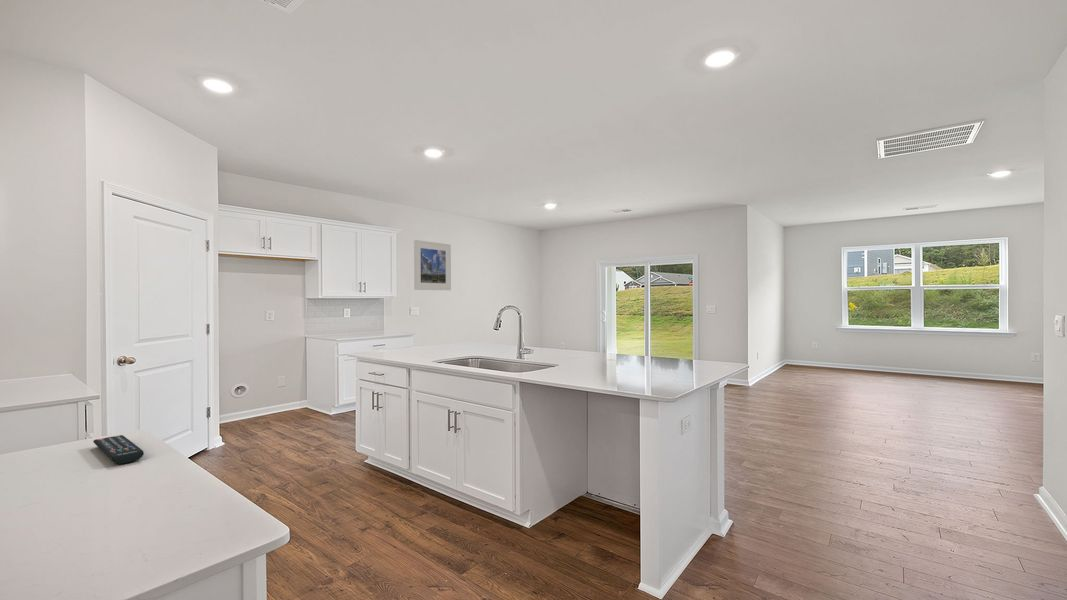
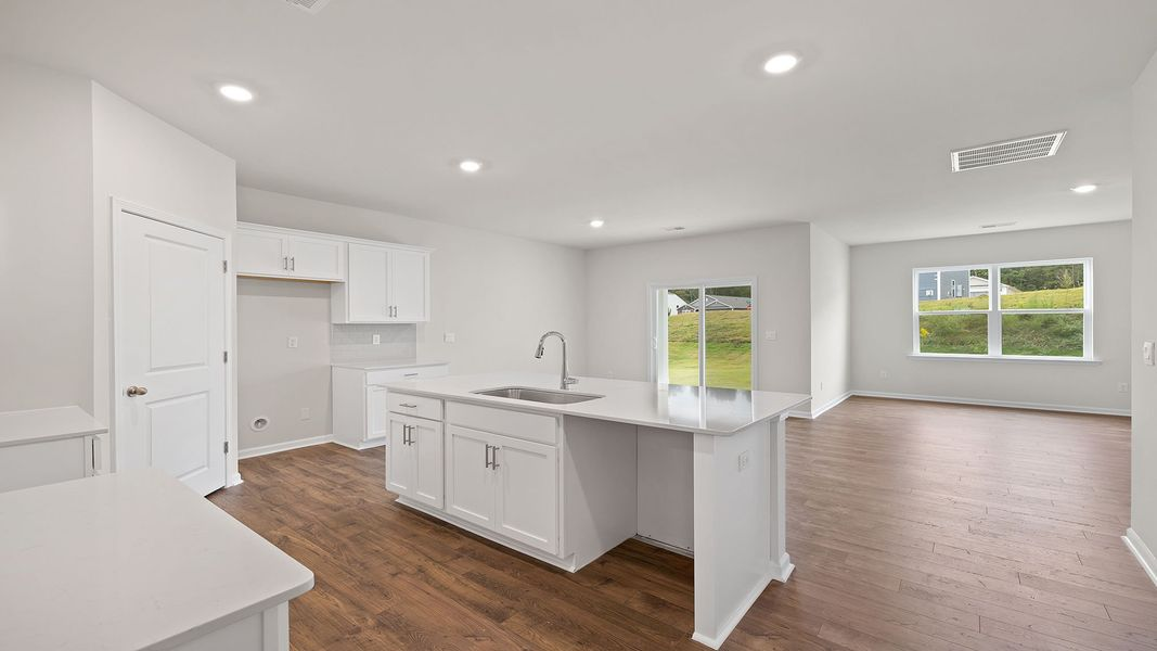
- remote control (117, 448)
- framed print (433, 266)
